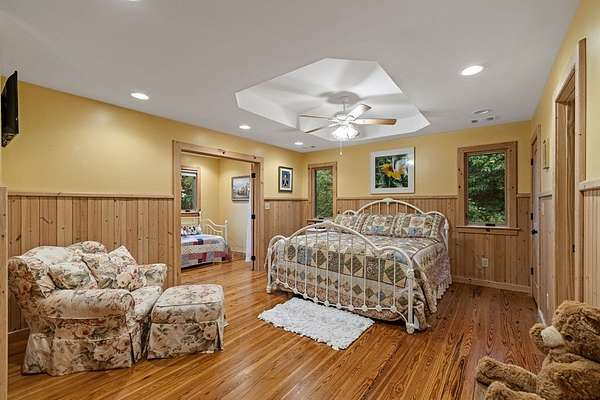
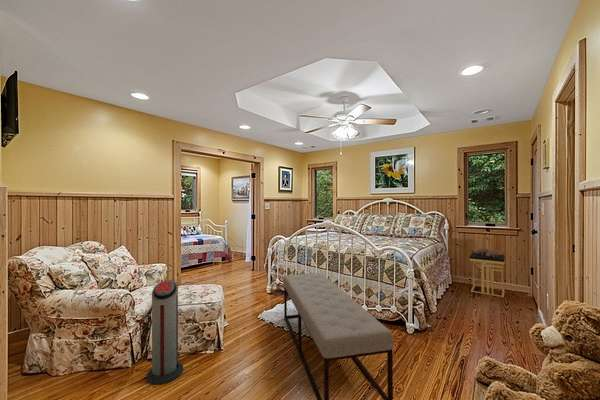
+ air purifier (165, 327)
+ side table (487, 269)
+ bench (323, 322)
